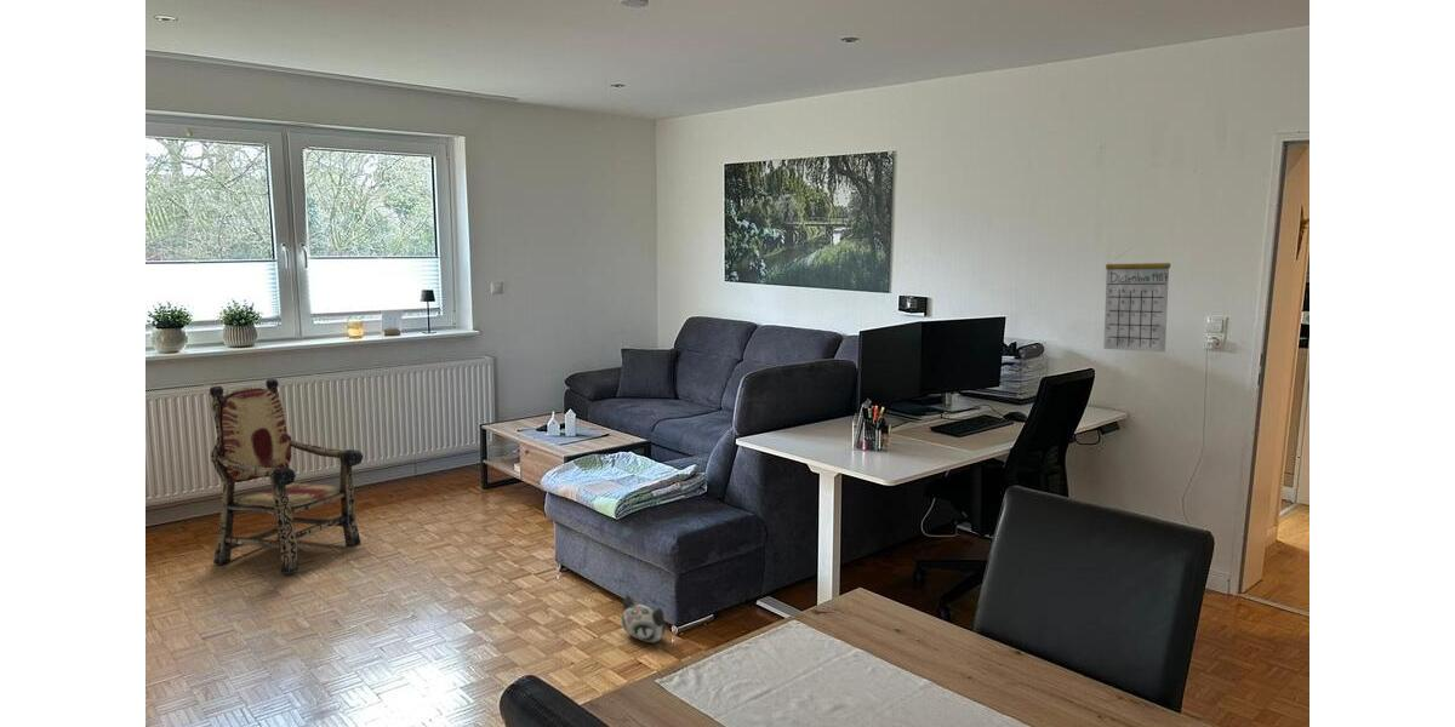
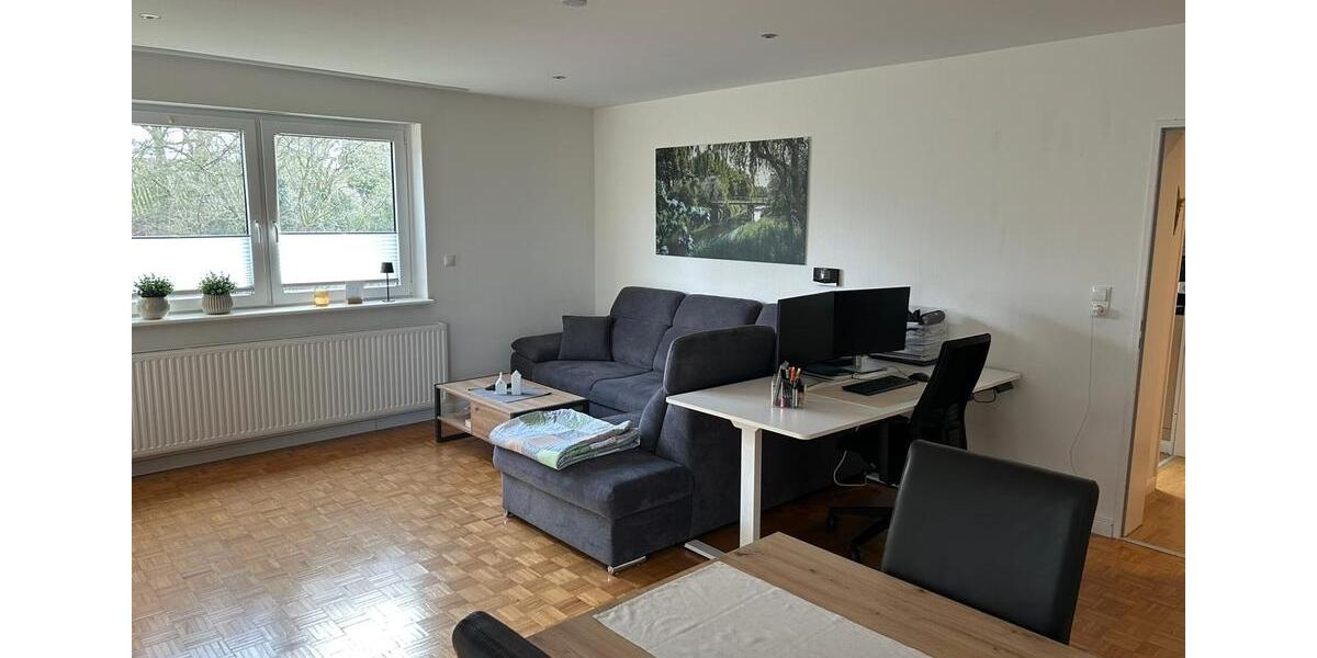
- plush toy (643, 619)
- armchair (285, 469)
- calendar (1136, 297)
